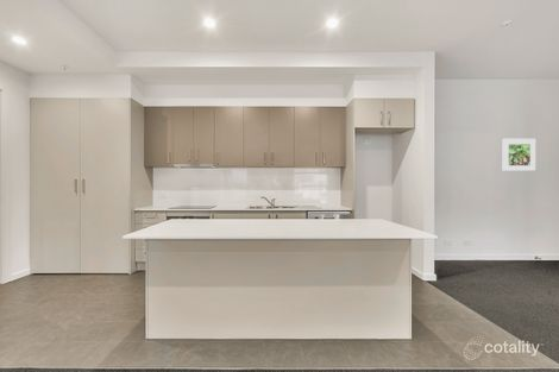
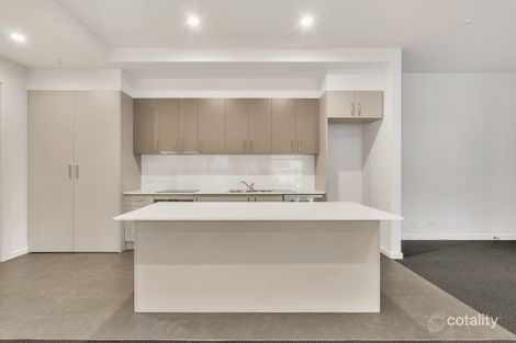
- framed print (519, 155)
